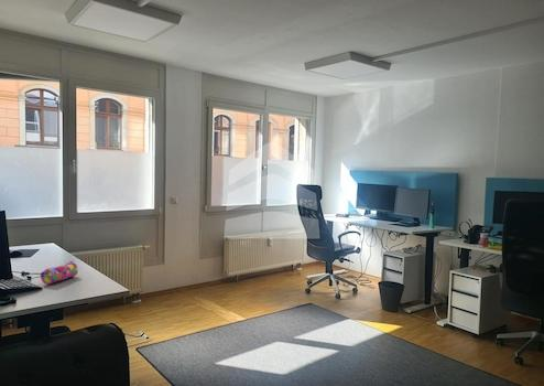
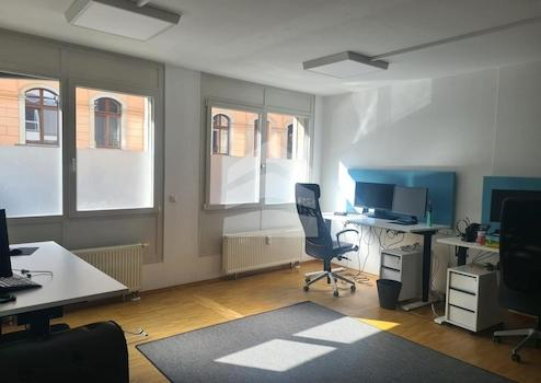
- pencil case (59, 272)
